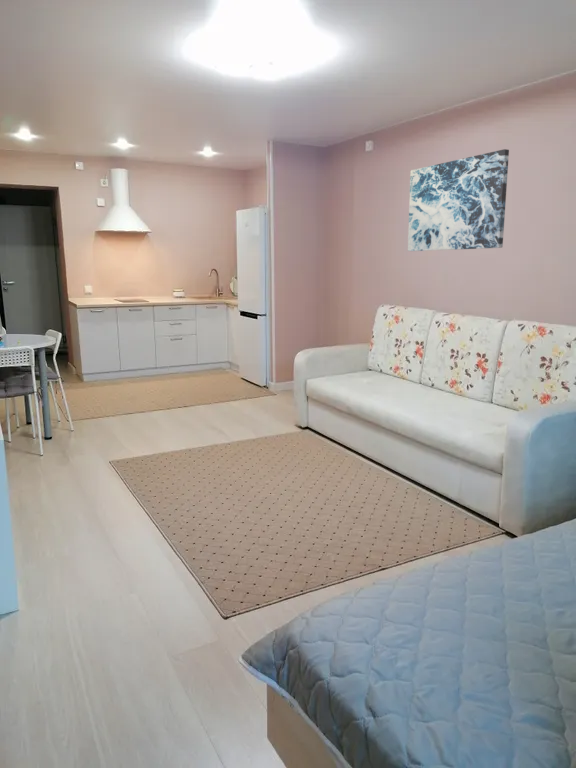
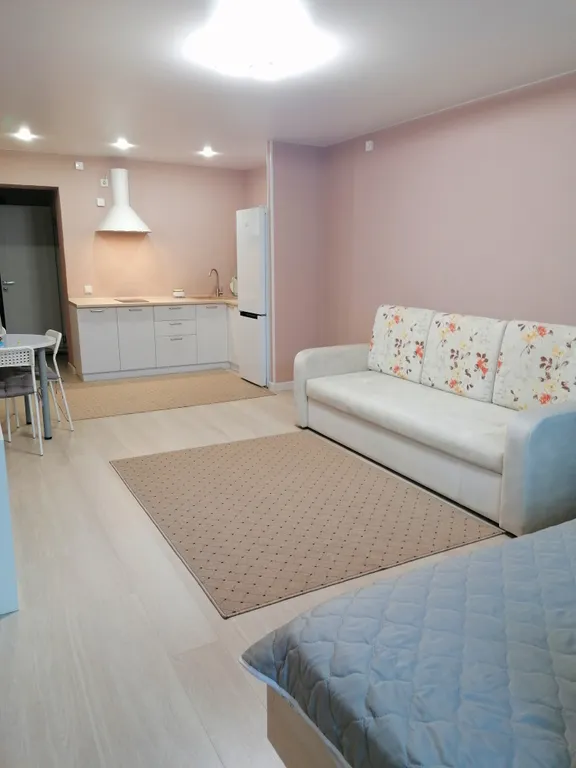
- wall art (453, 206)
